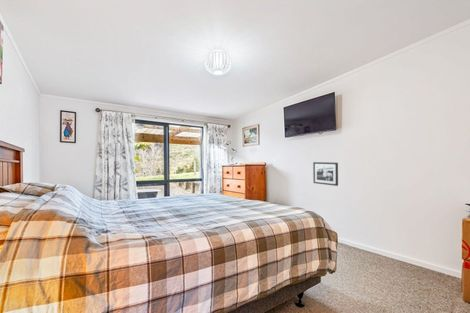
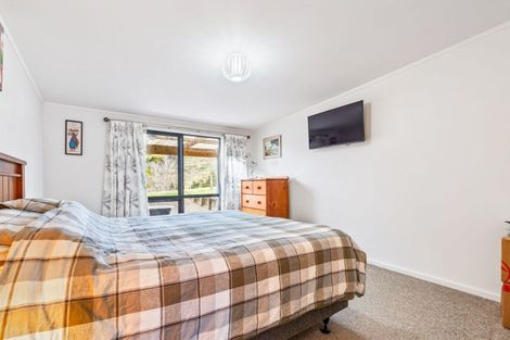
- picture frame (325, 173)
